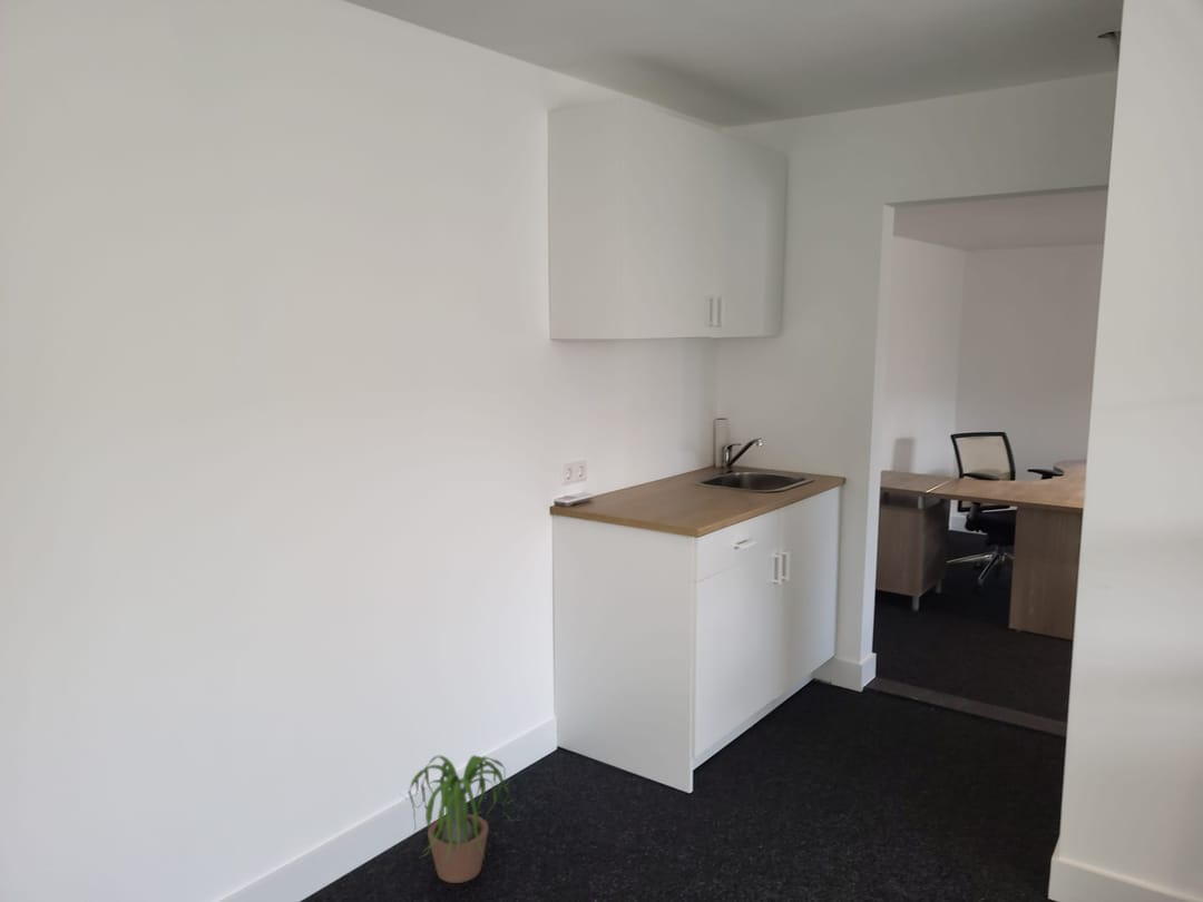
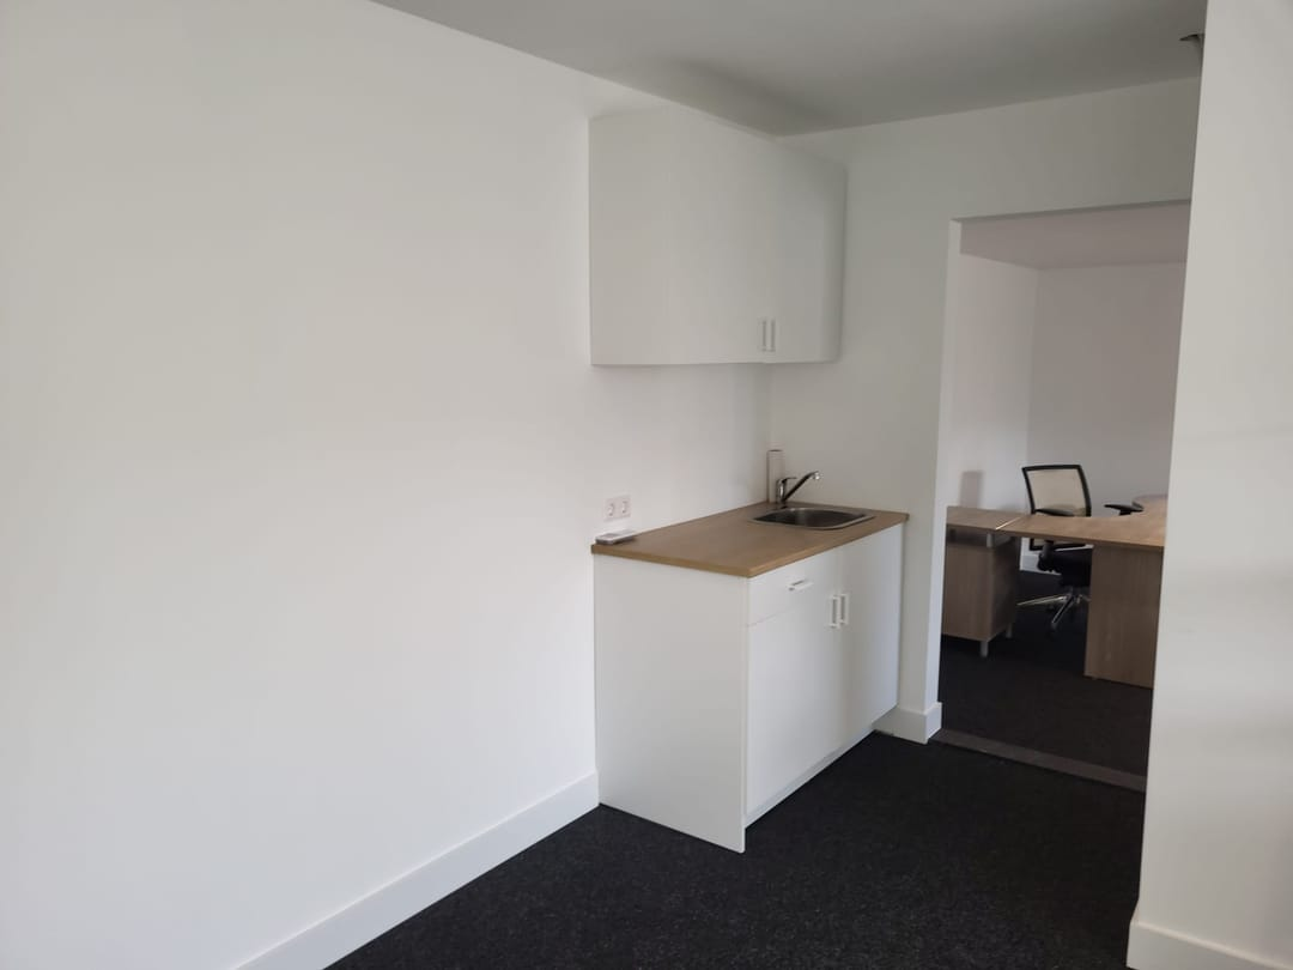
- potted plant (456, 811)
